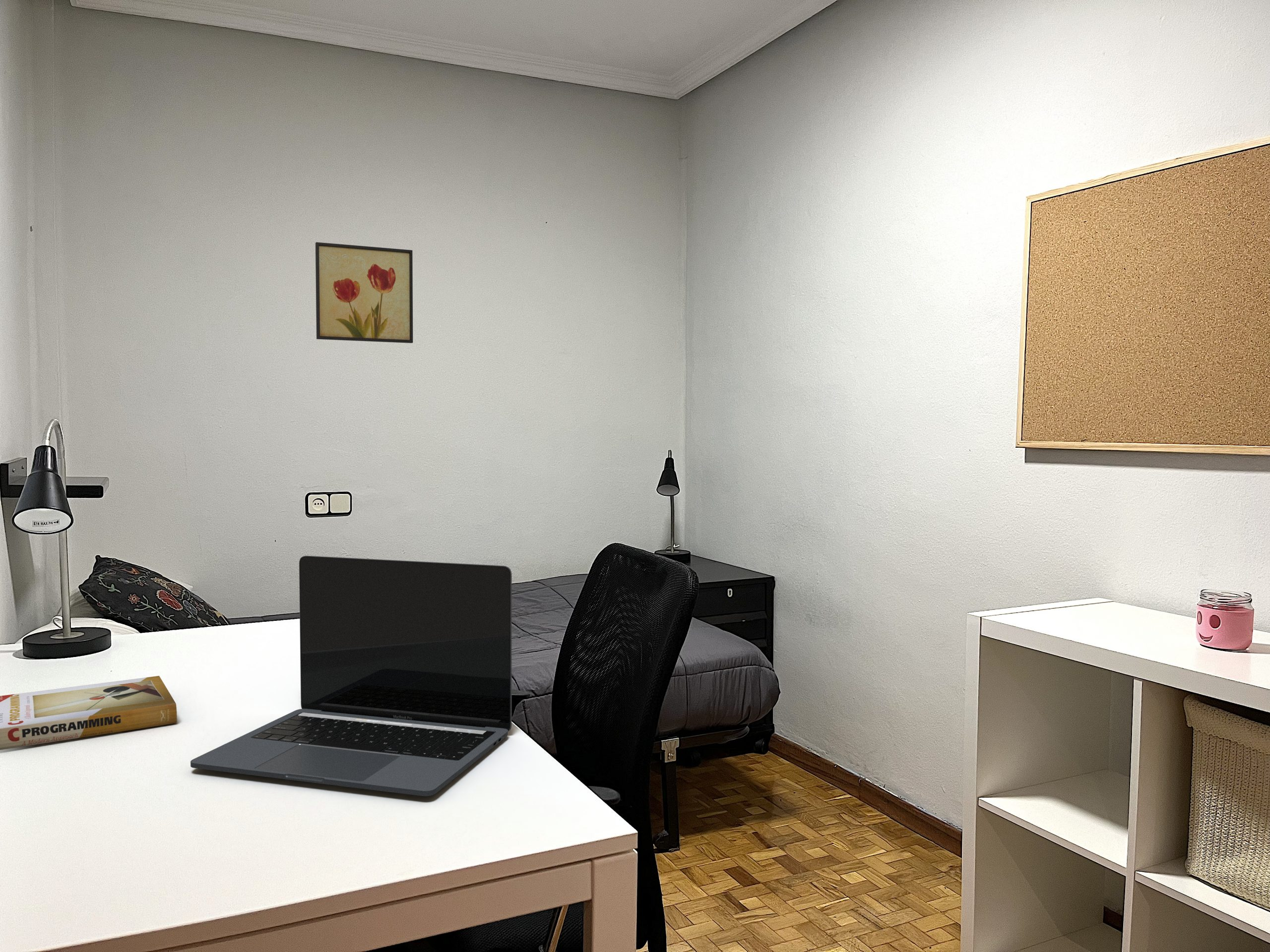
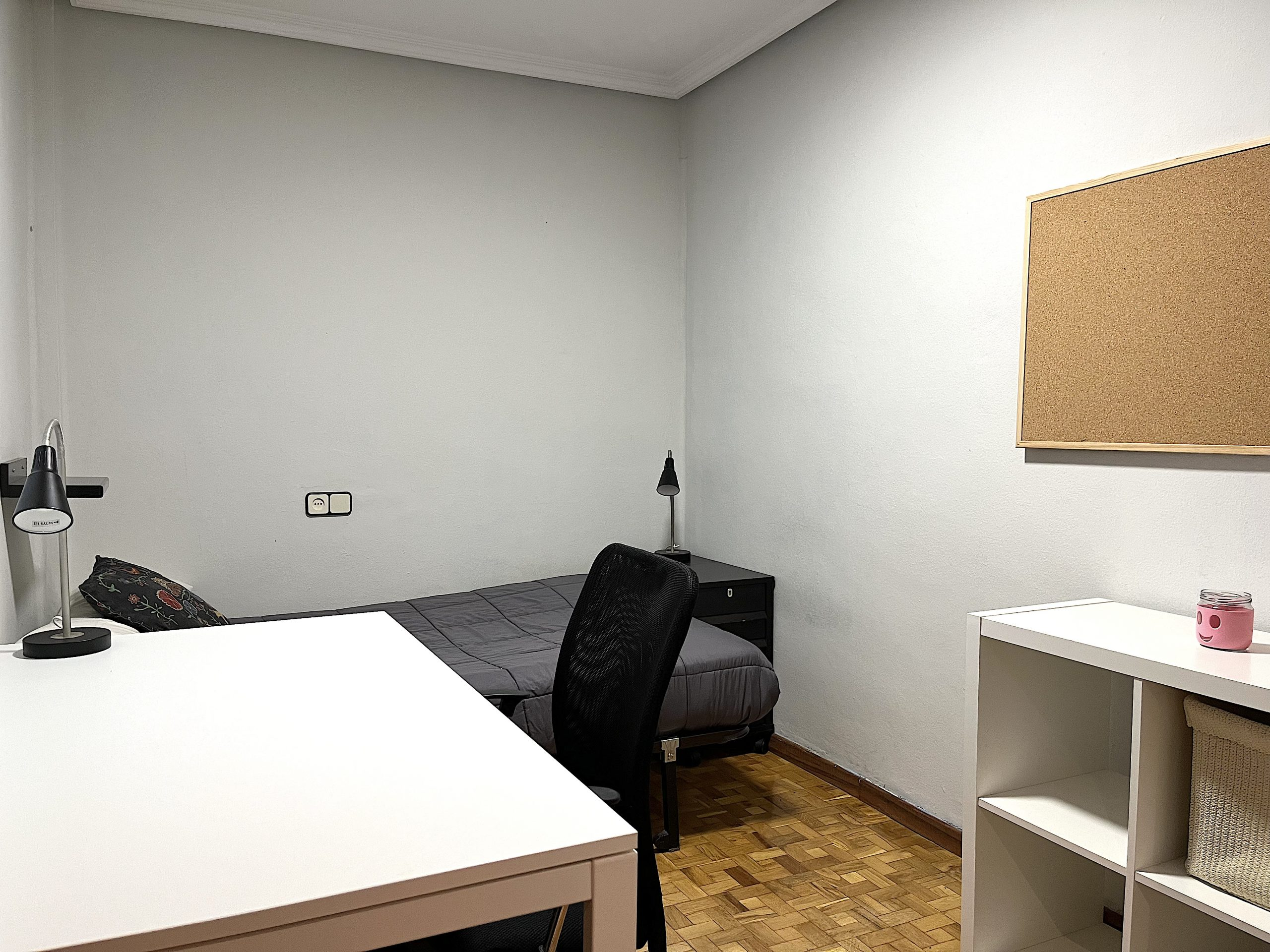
- book (82, 711)
- wall art (365, 294)
- laptop (358, 663)
